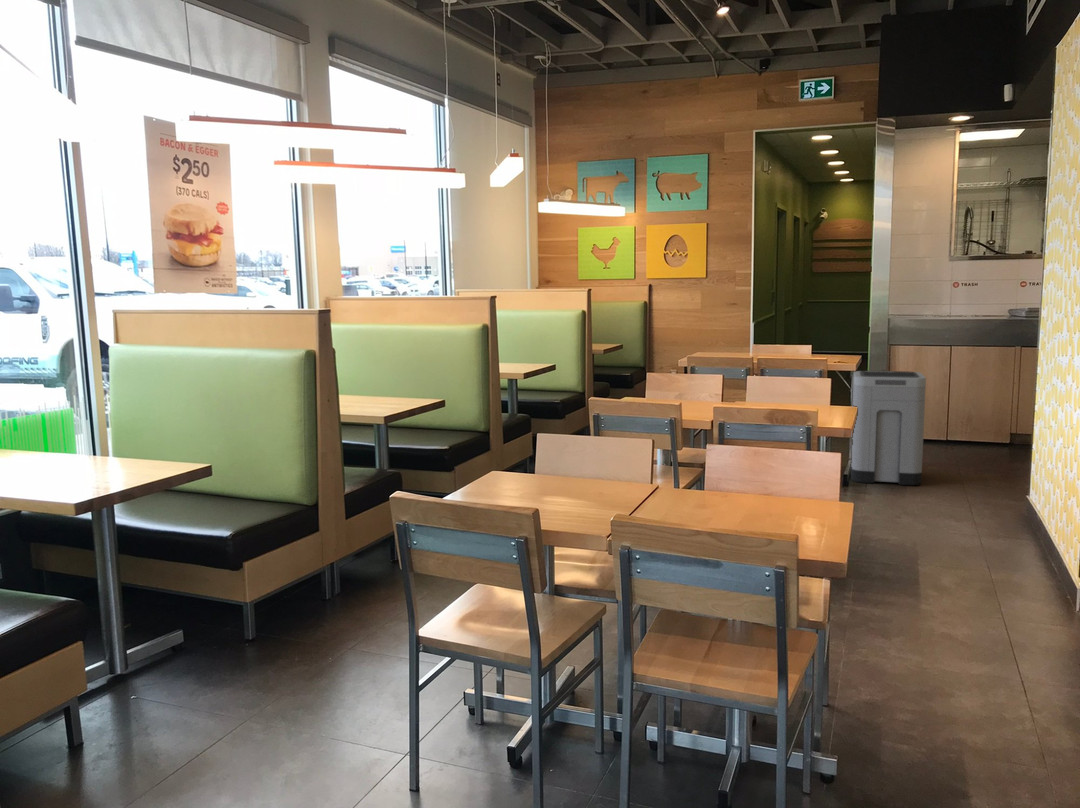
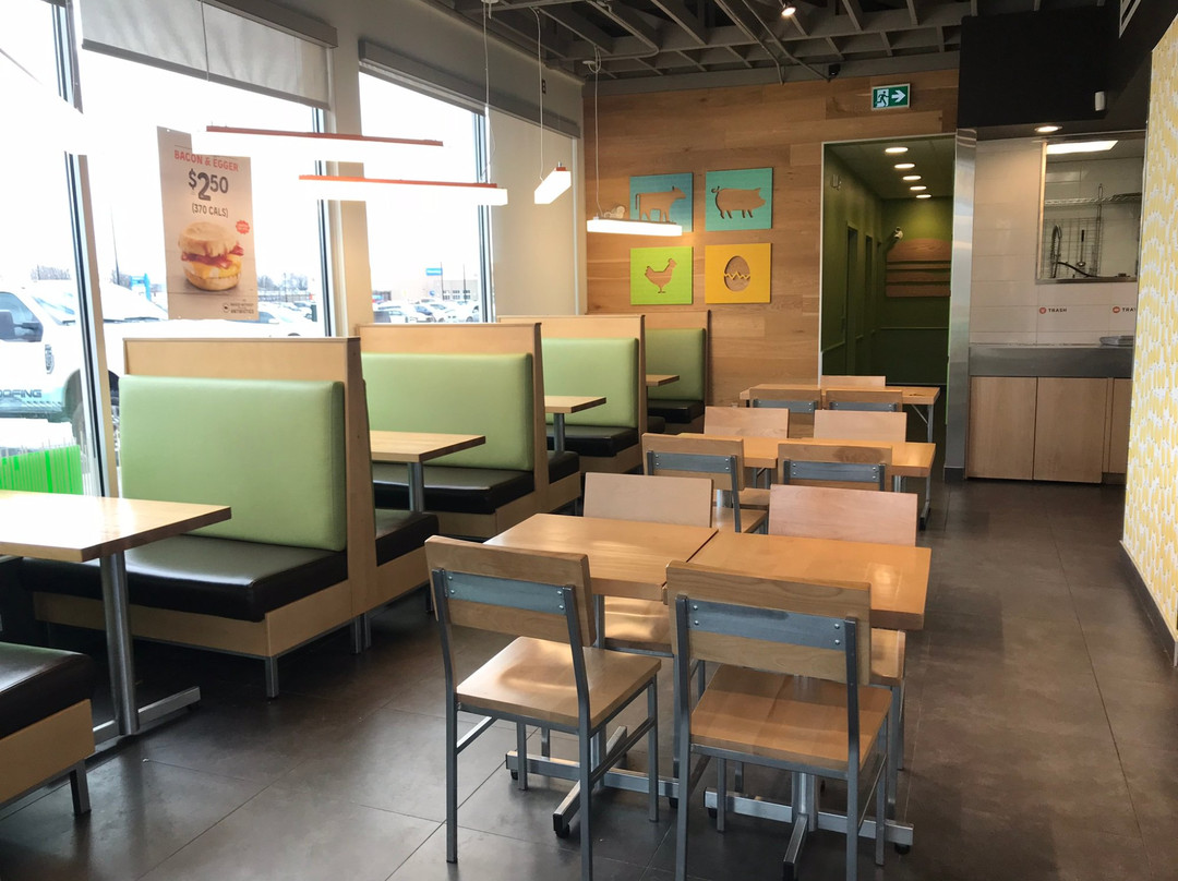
- trash can (886, 425)
